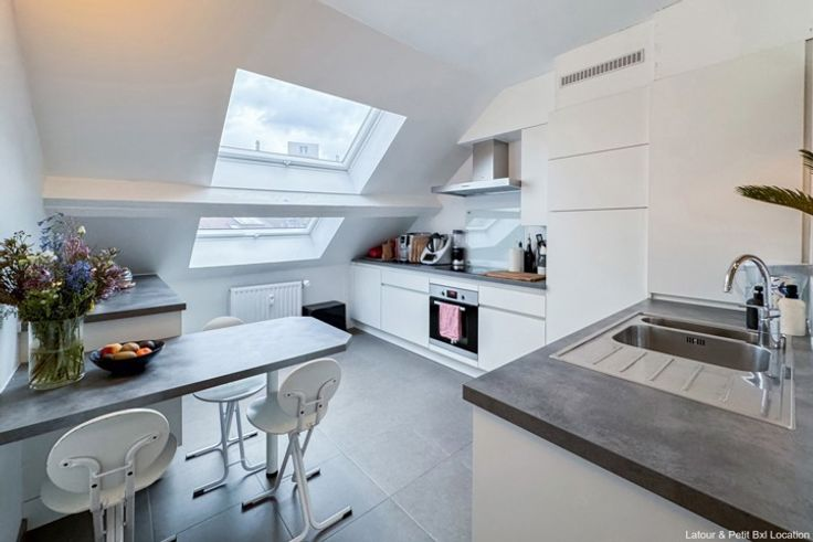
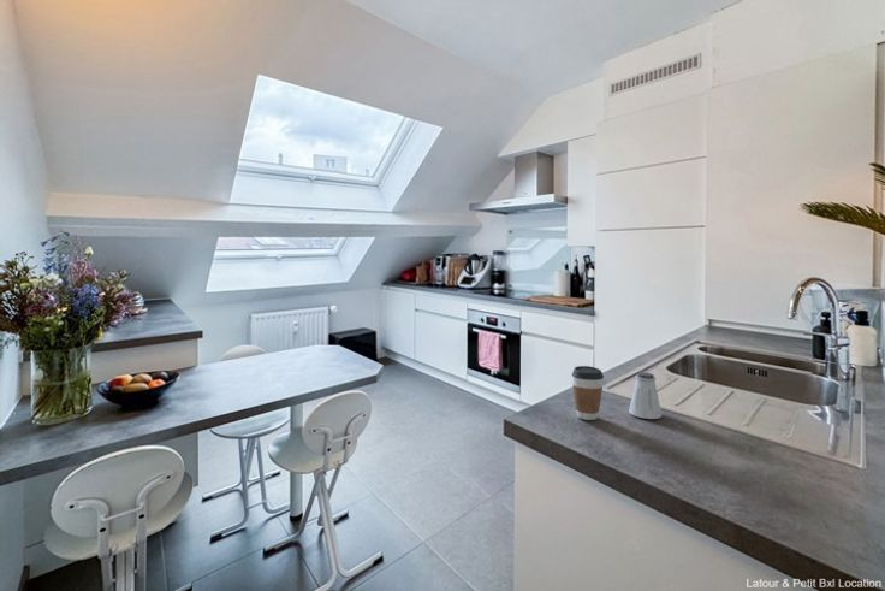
+ saltshaker (645, 394)
+ coffee cup (587, 392)
